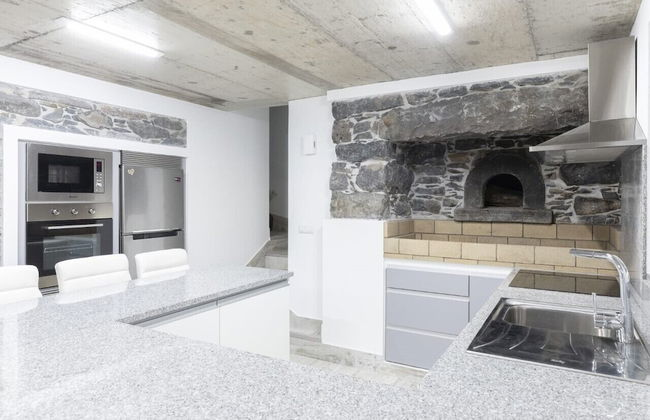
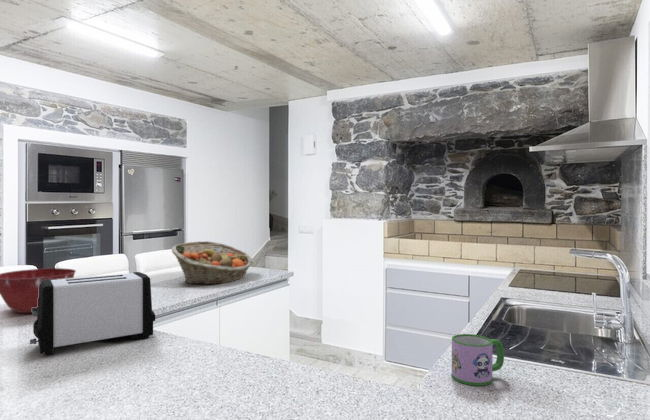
+ mixing bowl (36, 291)
+ toaster (95, 309)
+ fruit basket (213, 261)
+ mug (478, 357)
